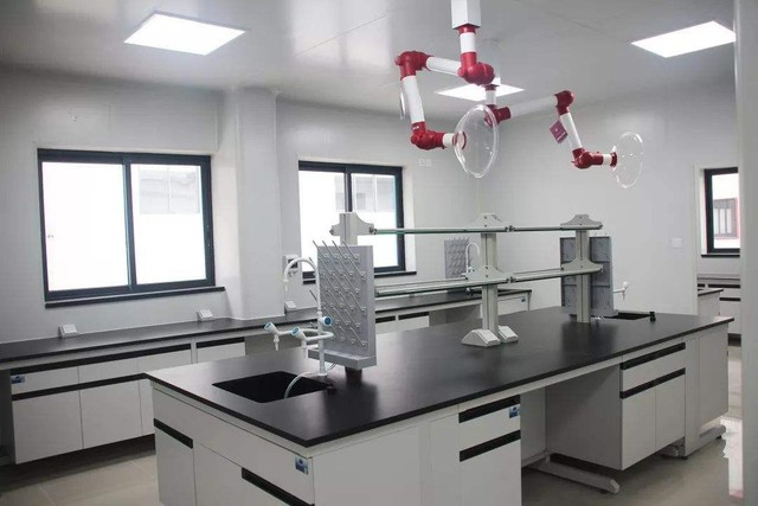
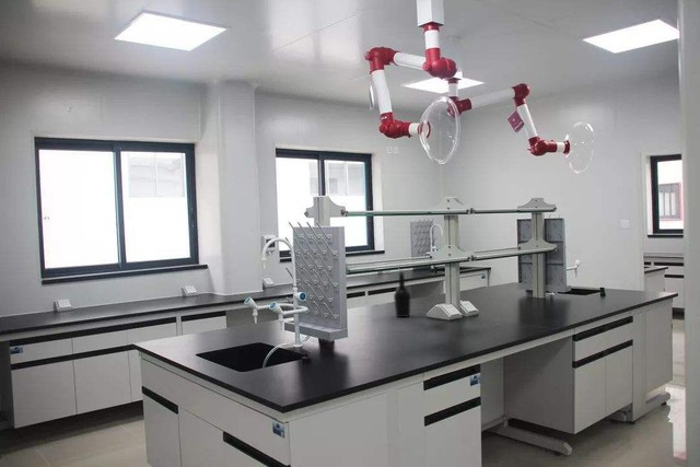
+ bottle (401, 291)
